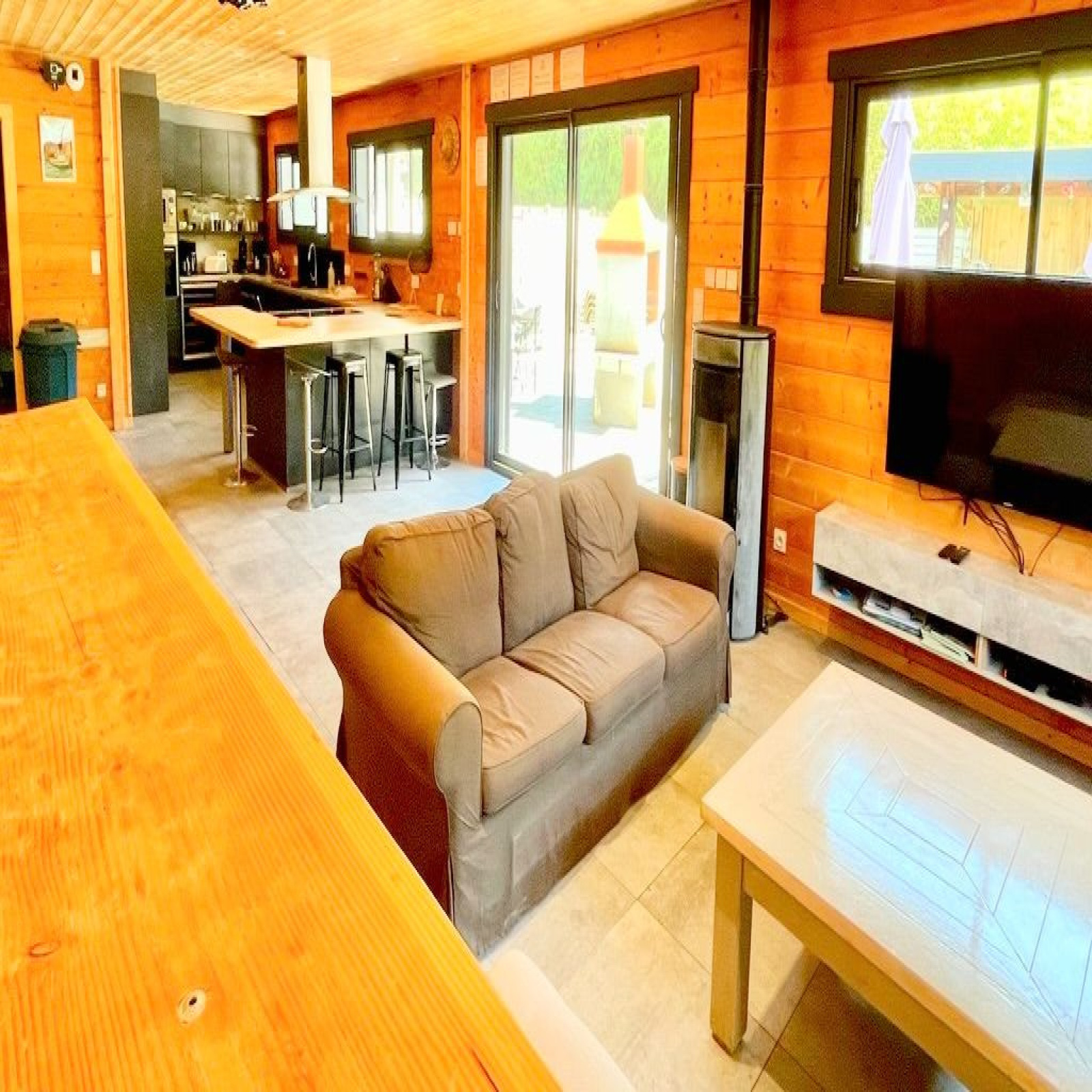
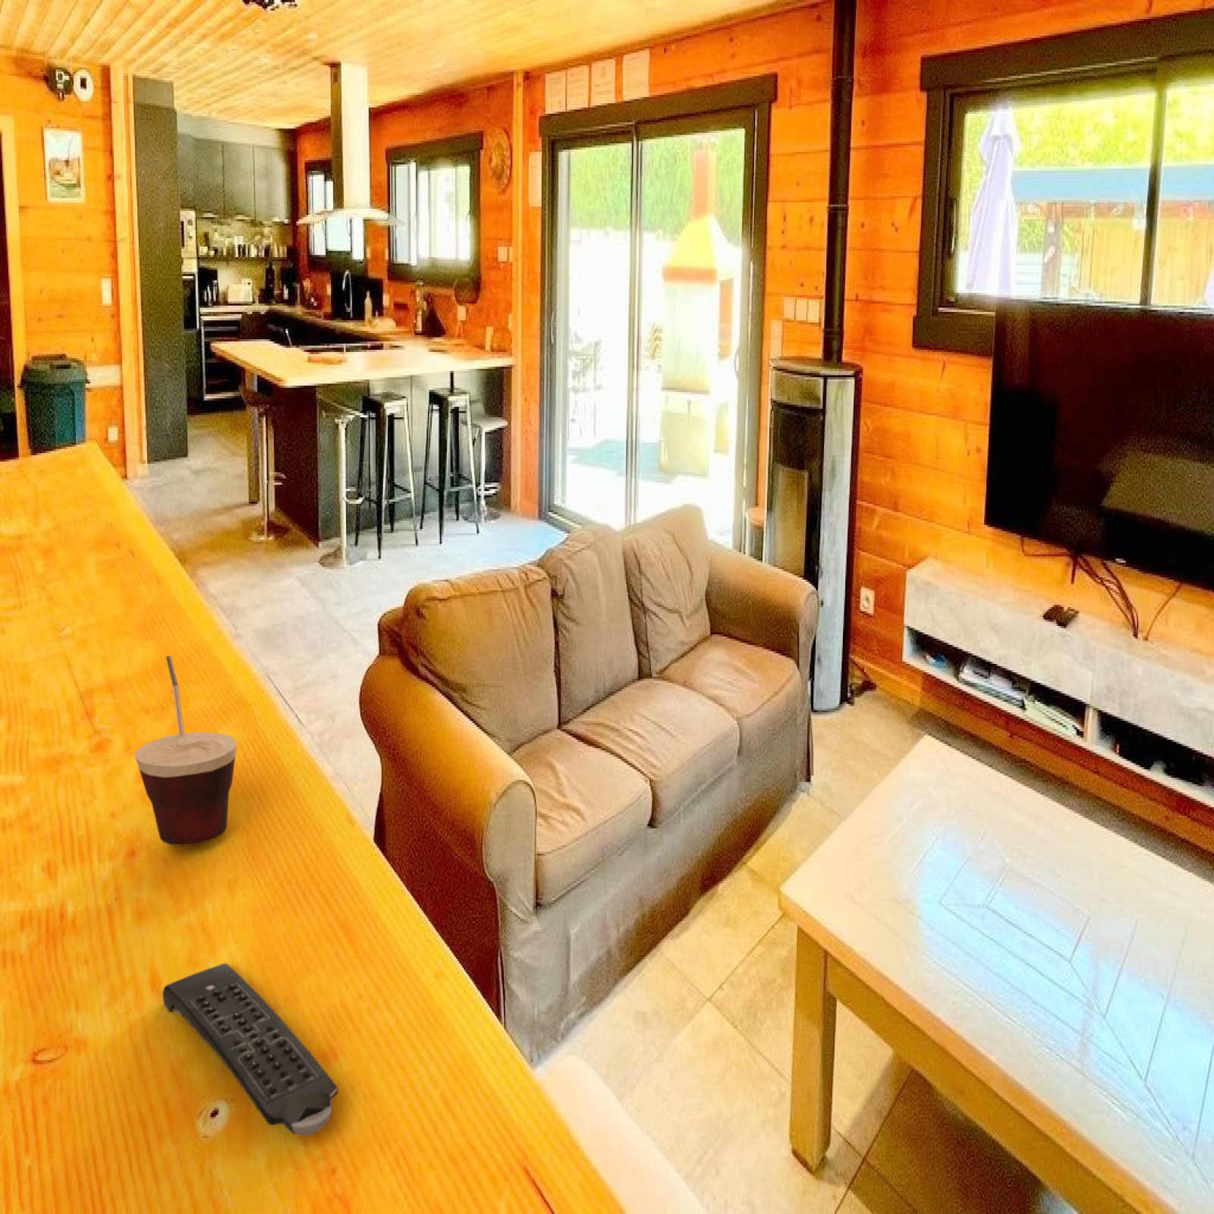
+ remote control (250, 1042)
+ cup (182, 748)
